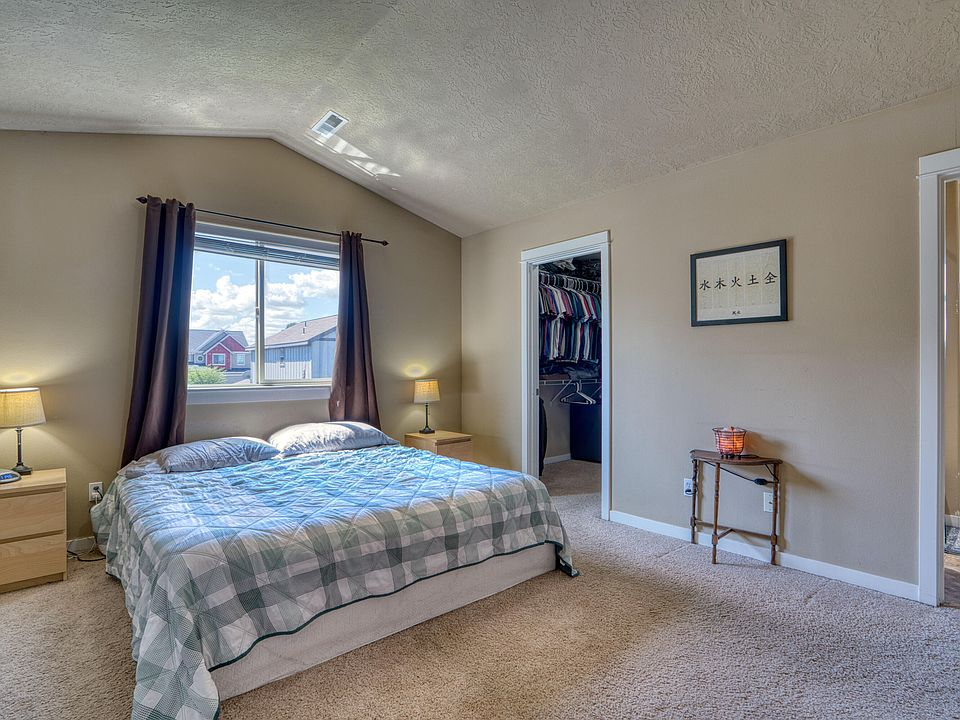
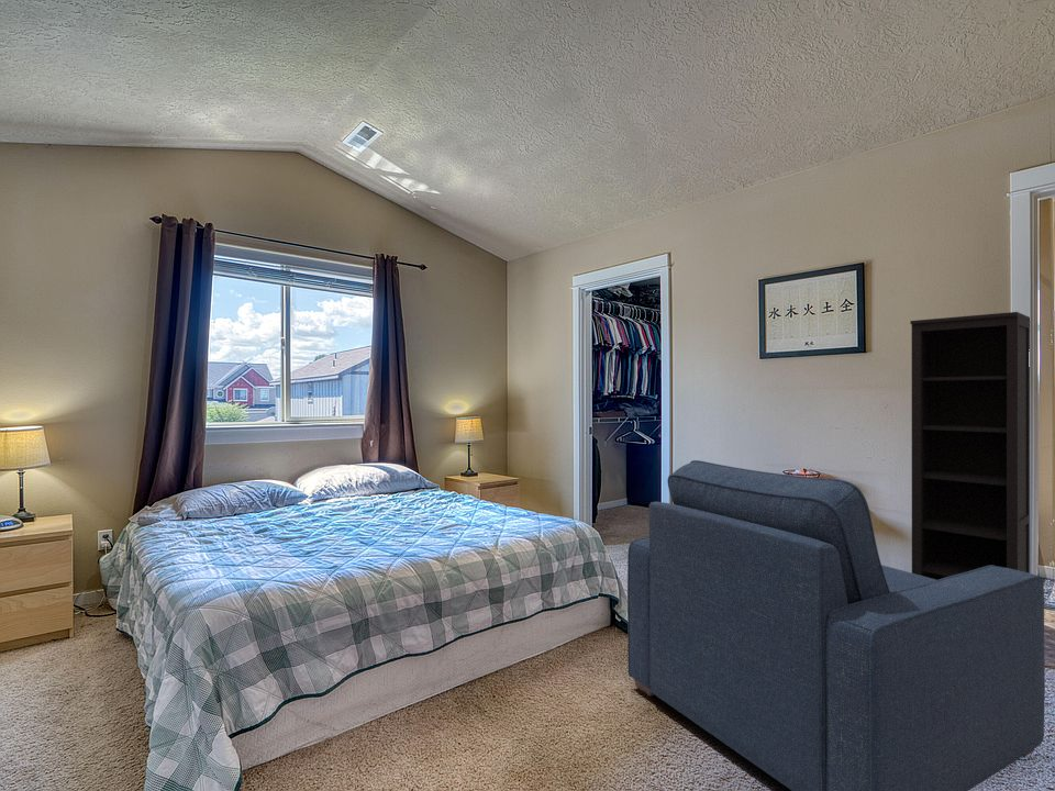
+ chair (814, 590)
+ bookcase (969, 490)
